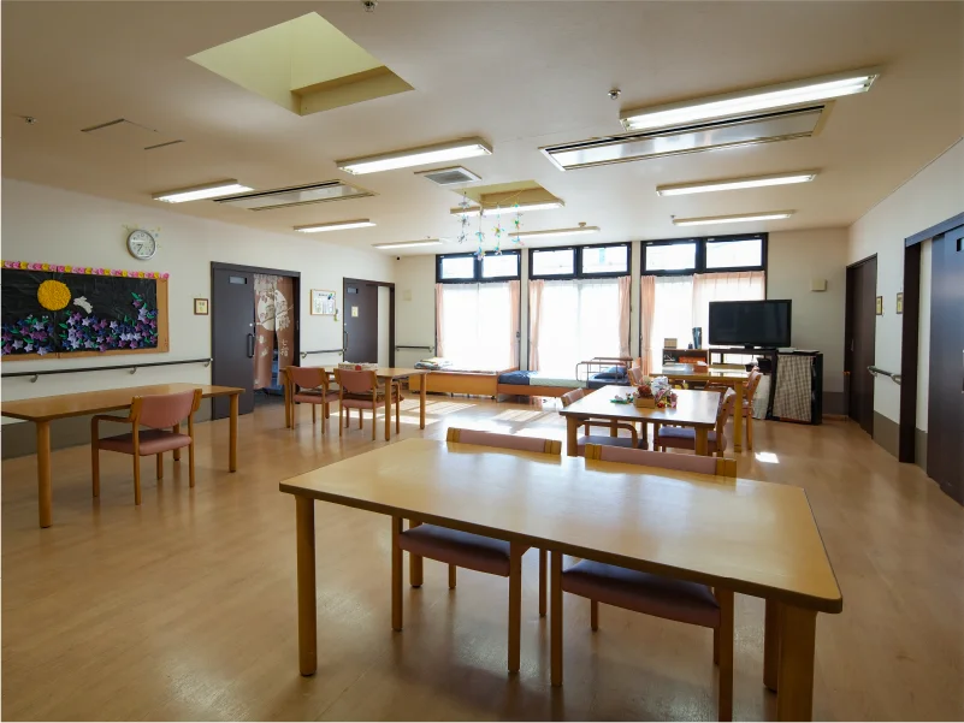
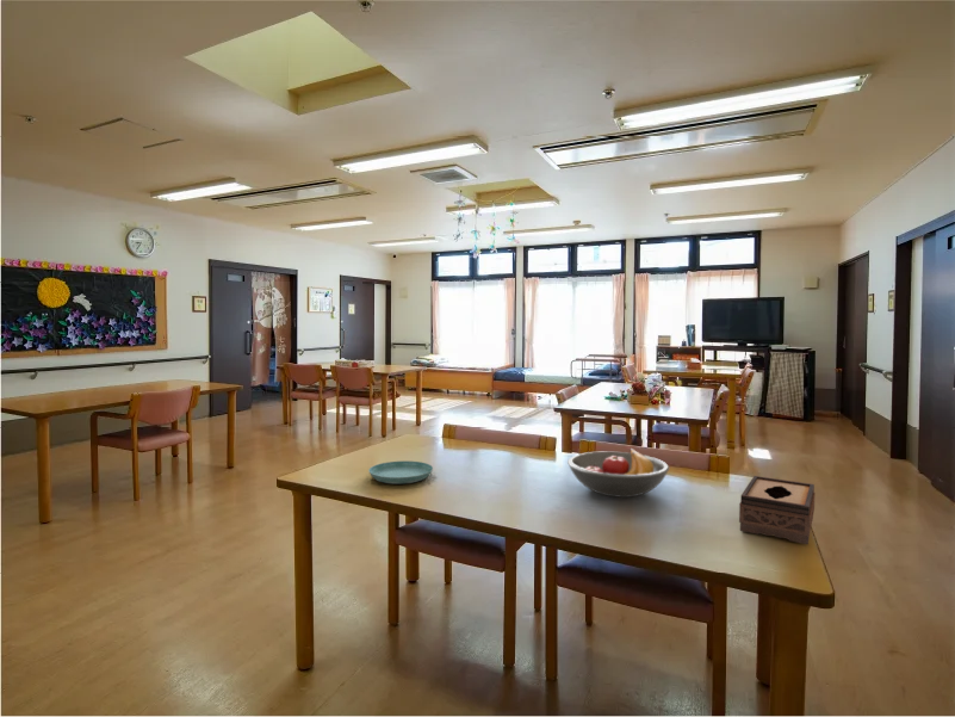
+ tissue box (777, 506)
+ fruit bowl (616, 472)
+ saucer (401, 472)
